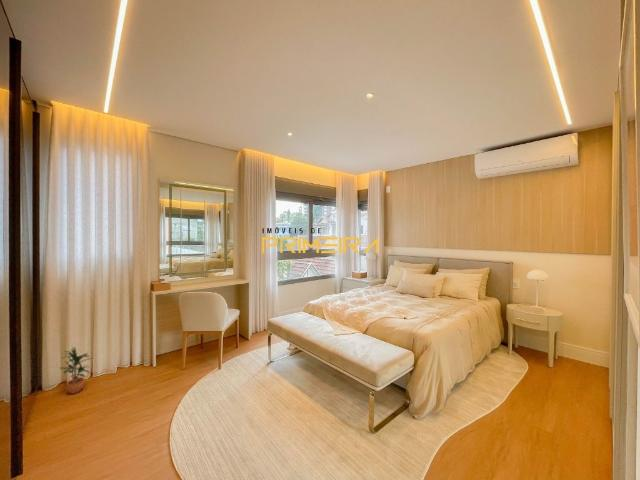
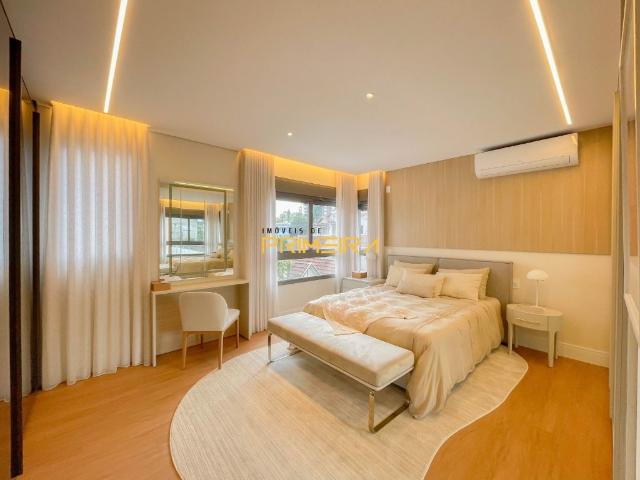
- potted plant (77, 368)
